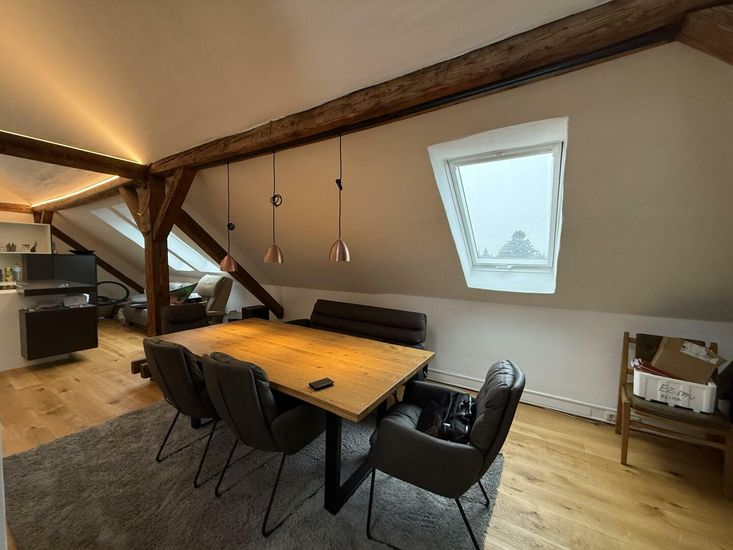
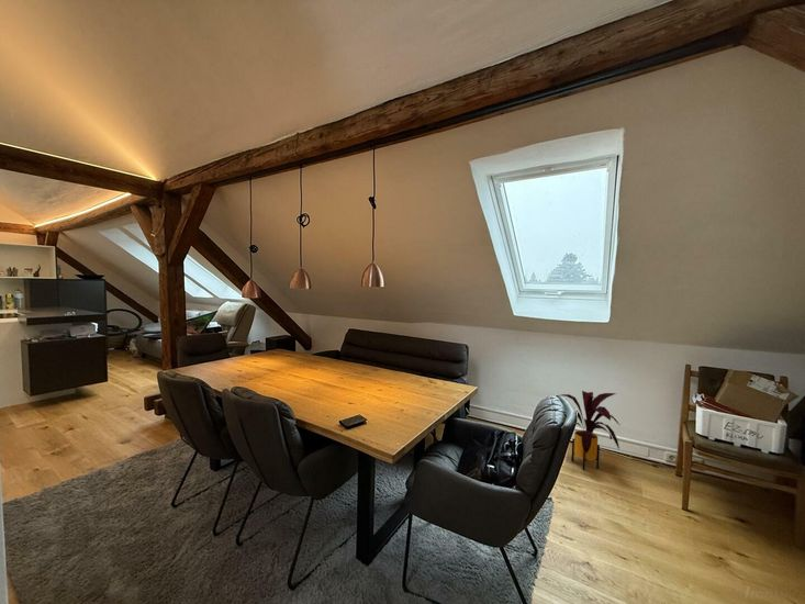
+ house plant (584, 427)
